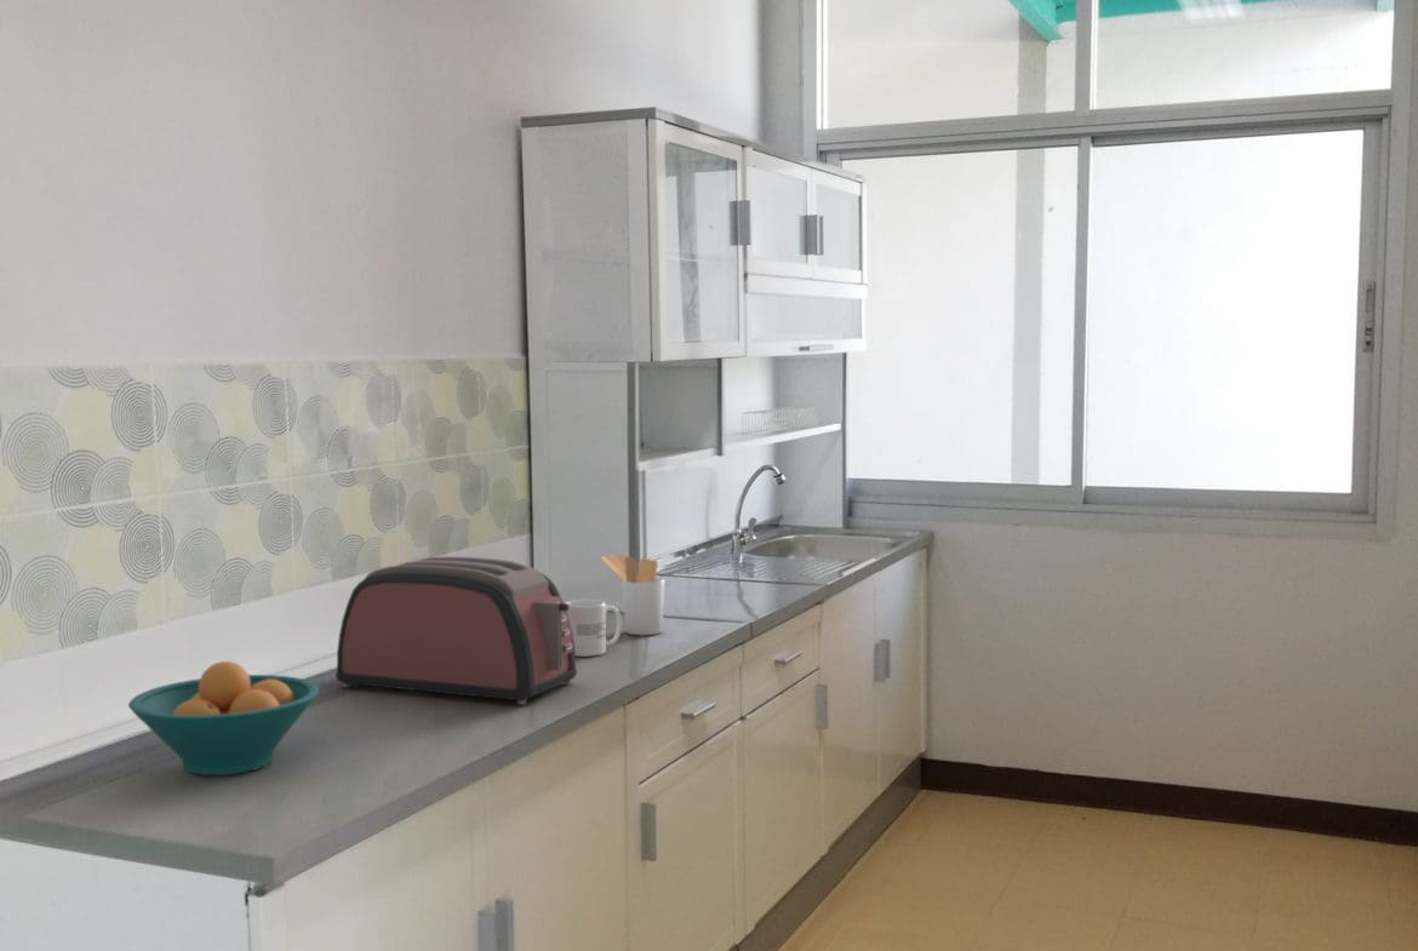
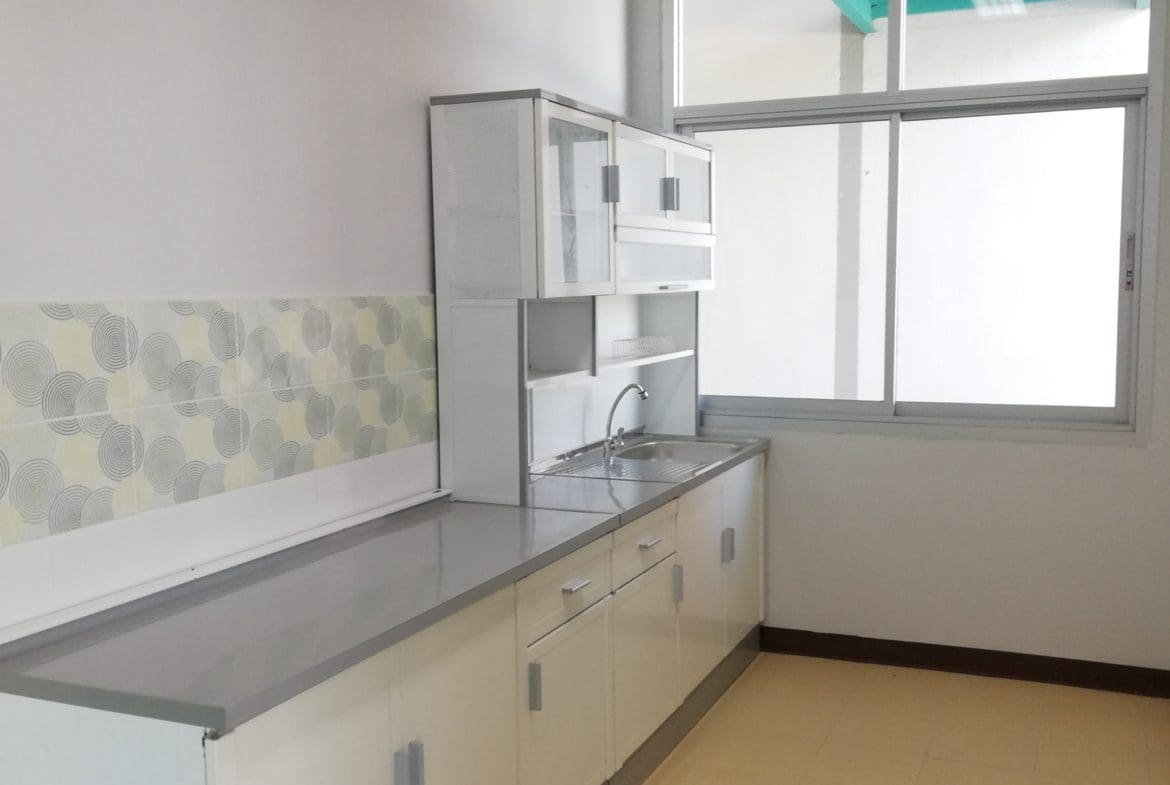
- utensil holder (634, 591)
- mug (590, 626)
- fruit bowl (225, 714)
- toaster (462, 624)
